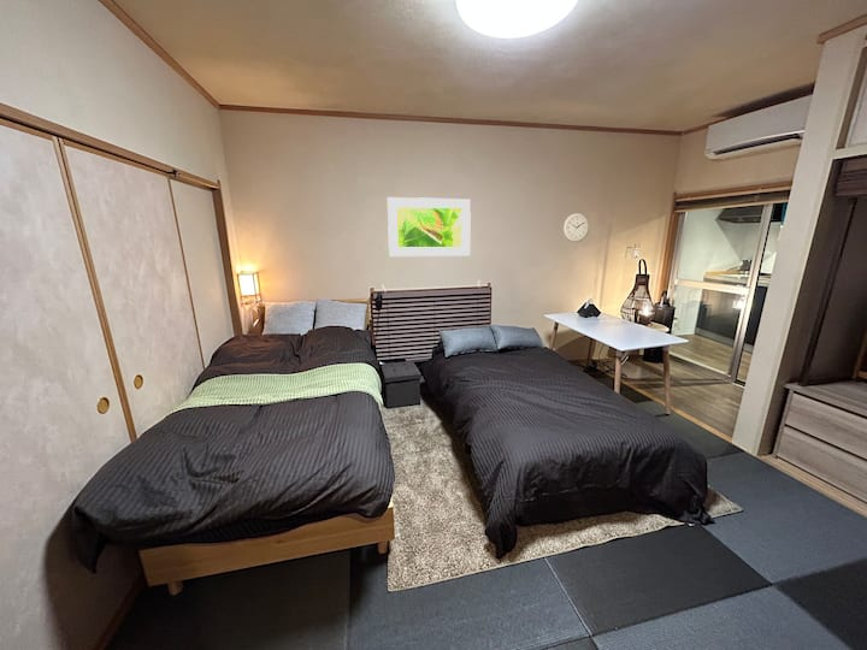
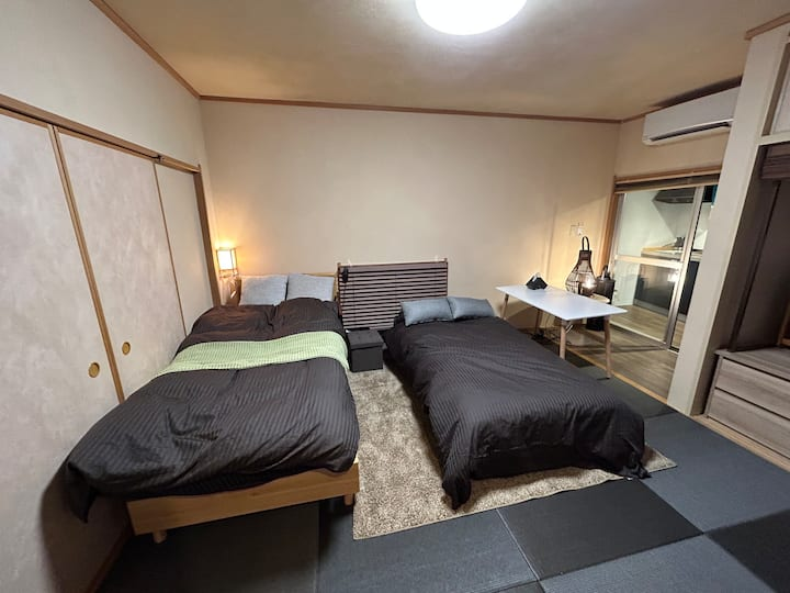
- wall clock (576, 228)
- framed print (430, 228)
